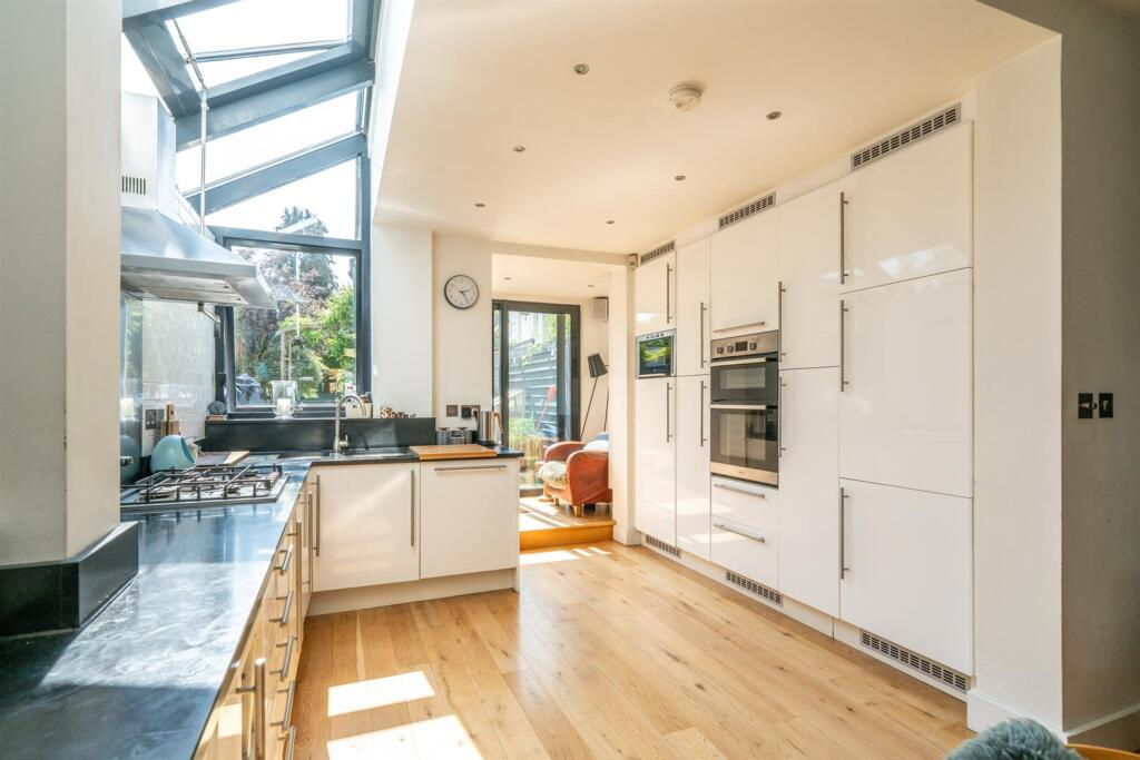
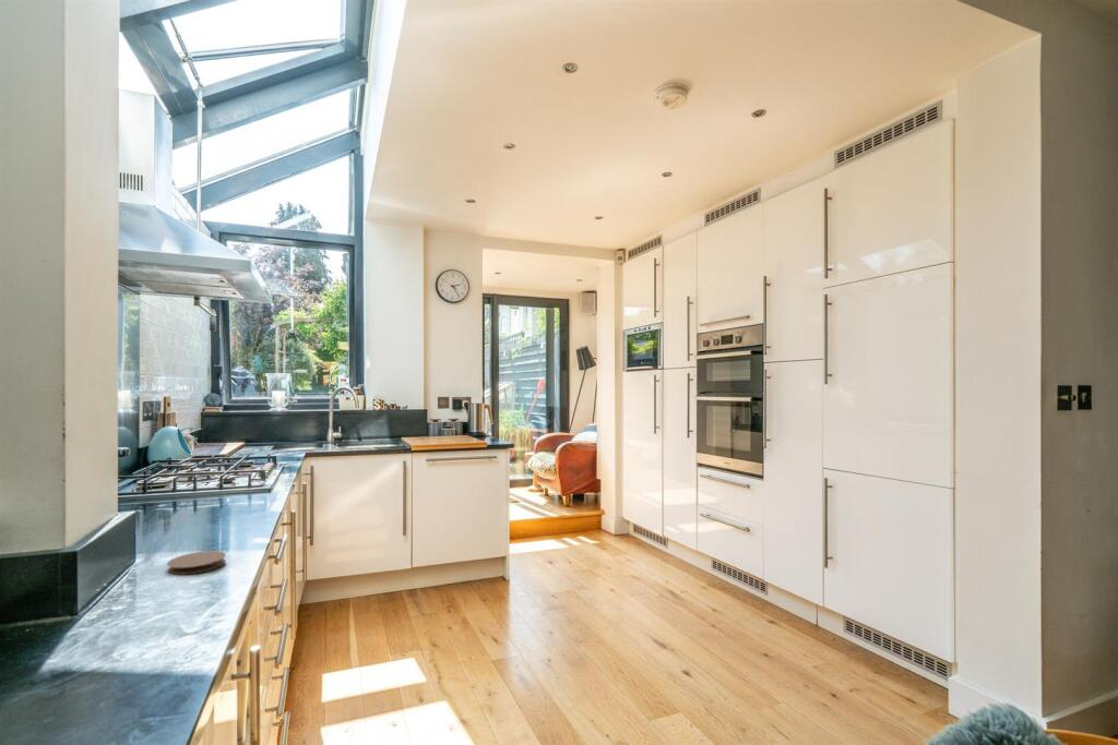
+ coaster (197, 562)
